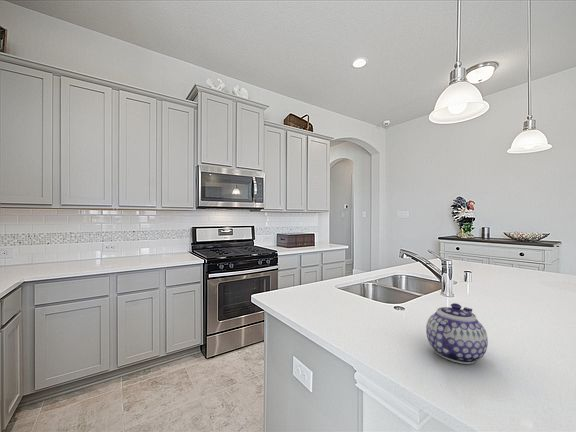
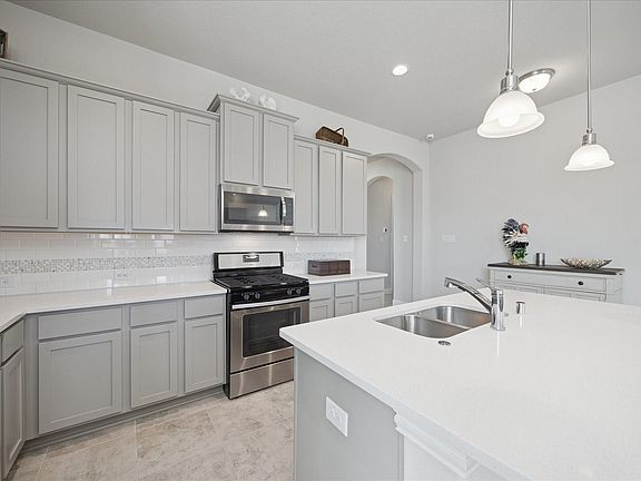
- teapot (455, 329)
